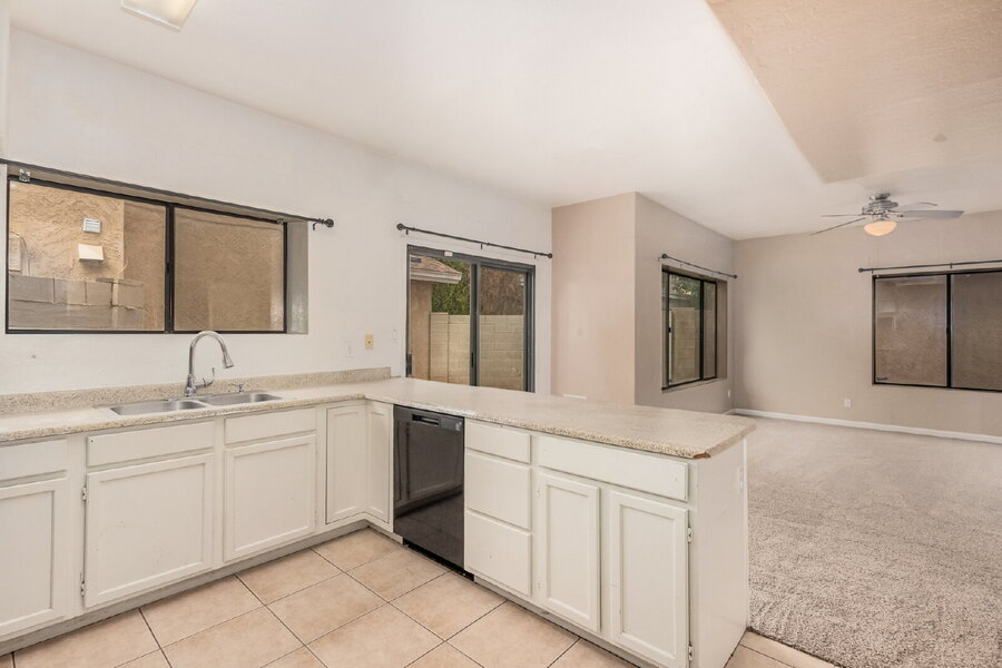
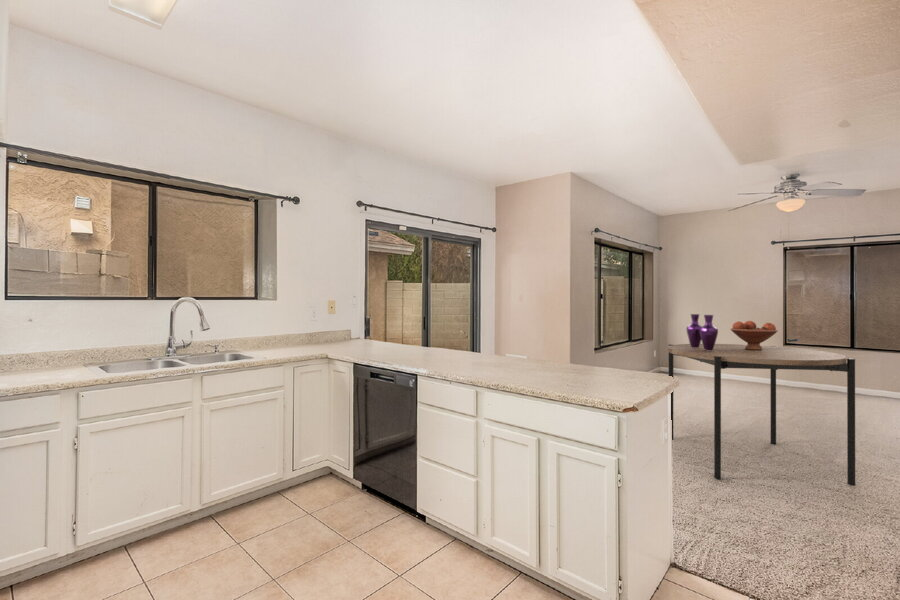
+ vase (701, 331)
+ fruit bowl (753, 335)
+ dining table (770, 404)
